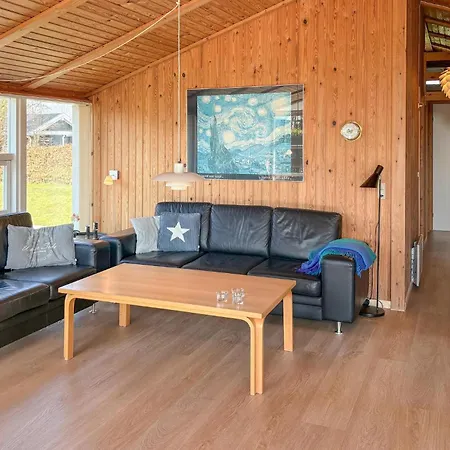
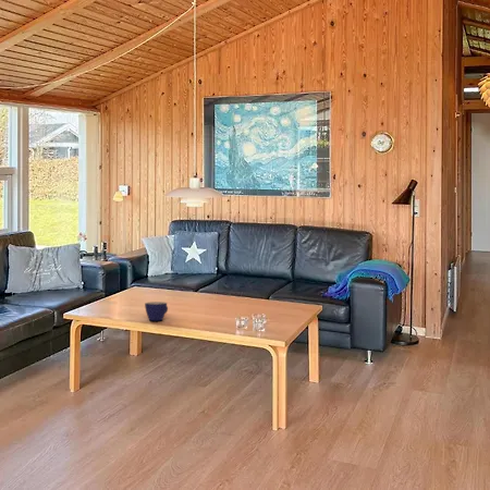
+ cup (158, 310)
